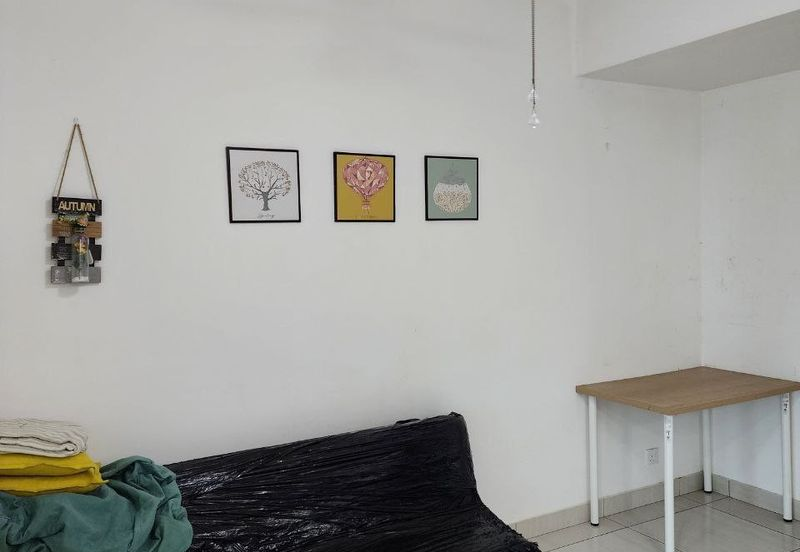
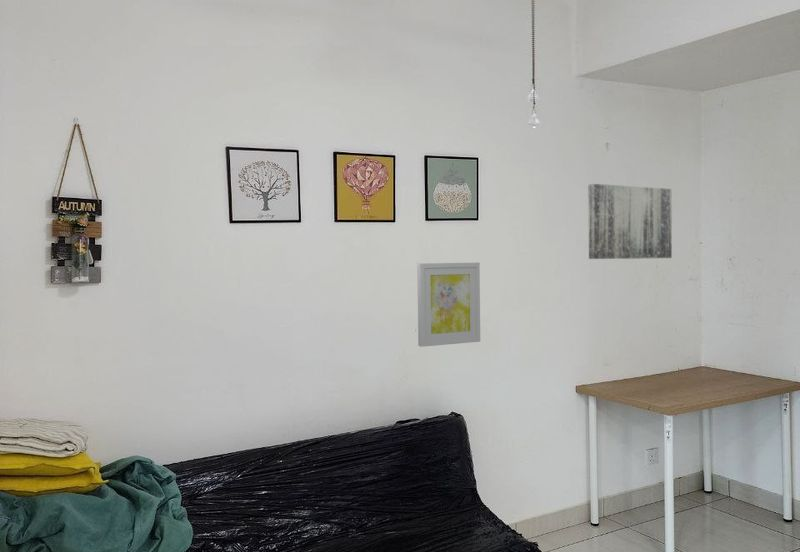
+ wall art (631, 222)
+ wall art (449, 303)
